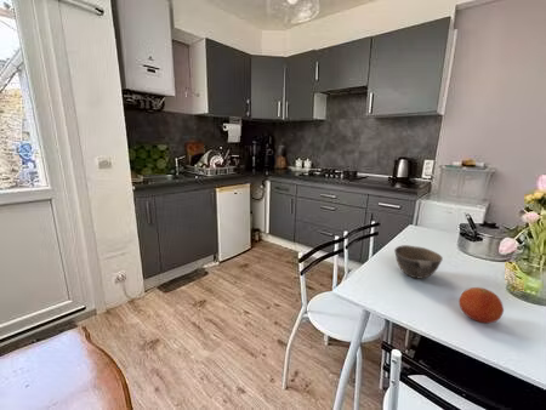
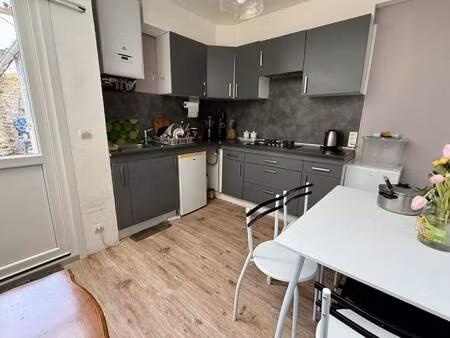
- fruit (480, 303)
- bowl (419, 264)
